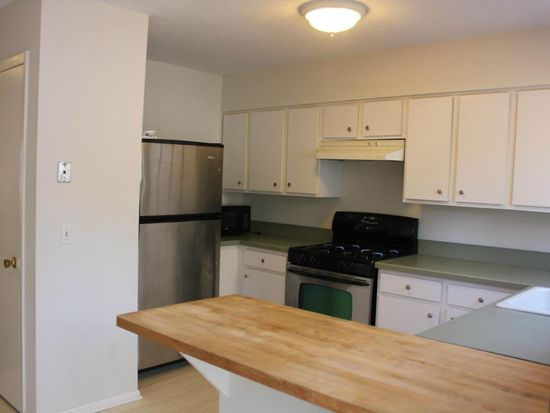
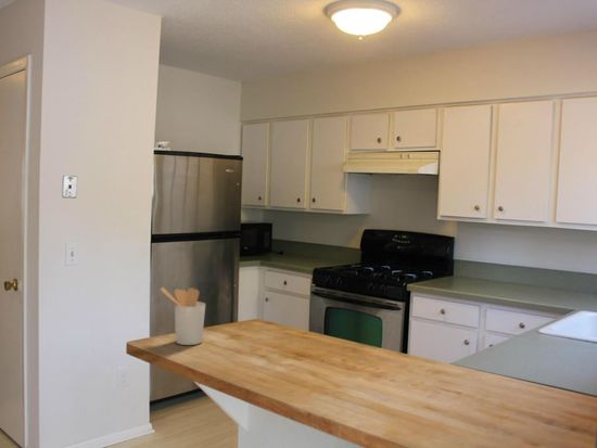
+ utensil holder (181, 313)
